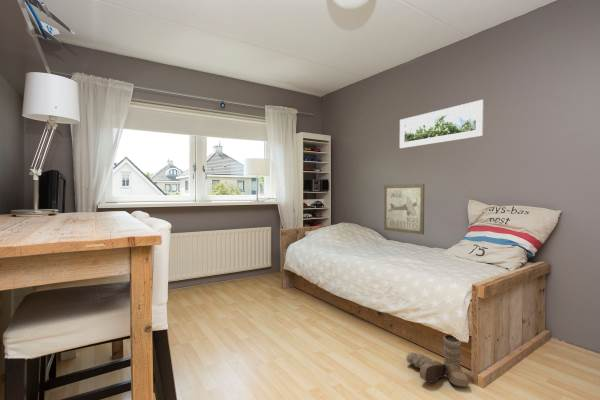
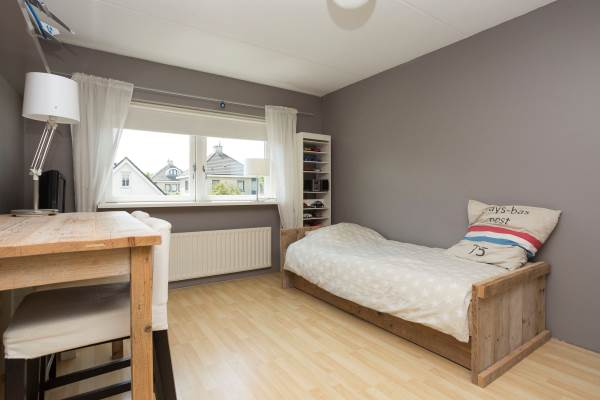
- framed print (436, 126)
- wall art (402, 208)
- boots (435, 360)
